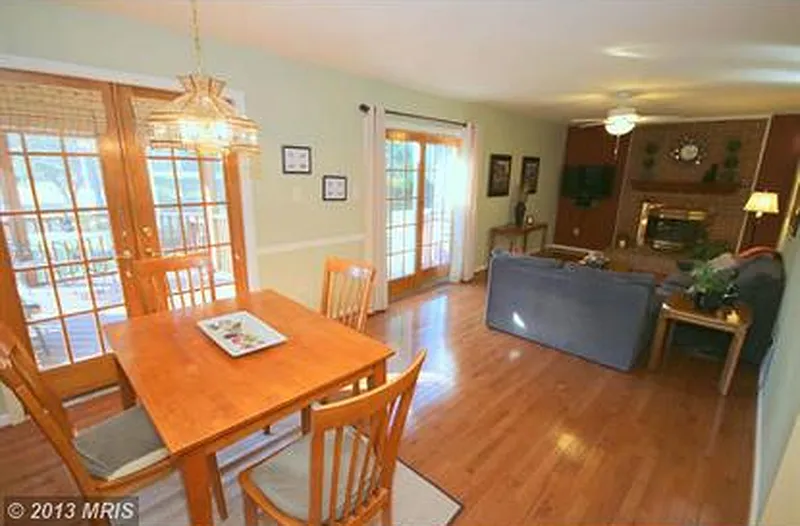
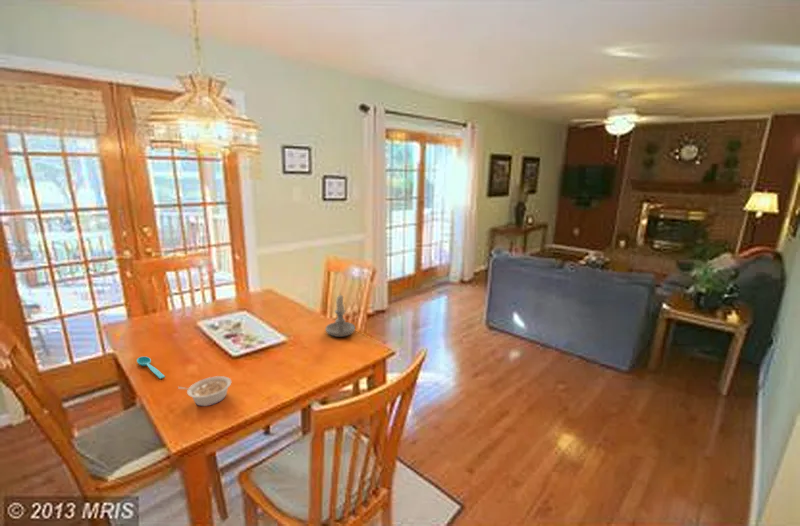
+ spoon (151, 367)
+ candle (340, 313)
+ legume (208, 391)
